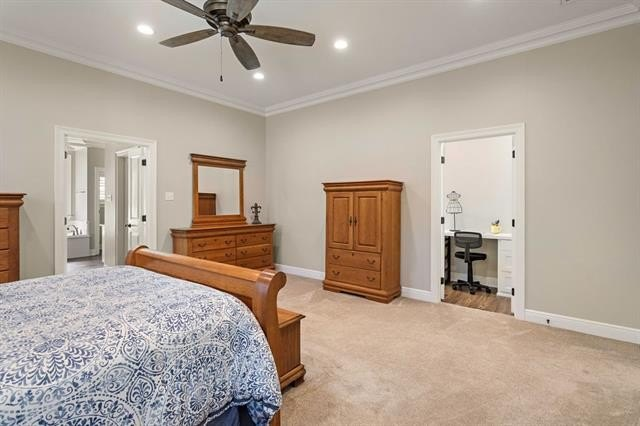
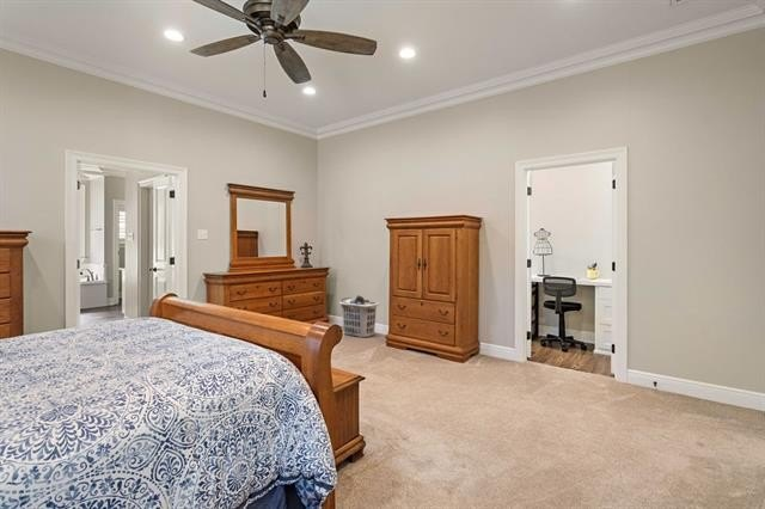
+ clothes hamper (359, 314)
